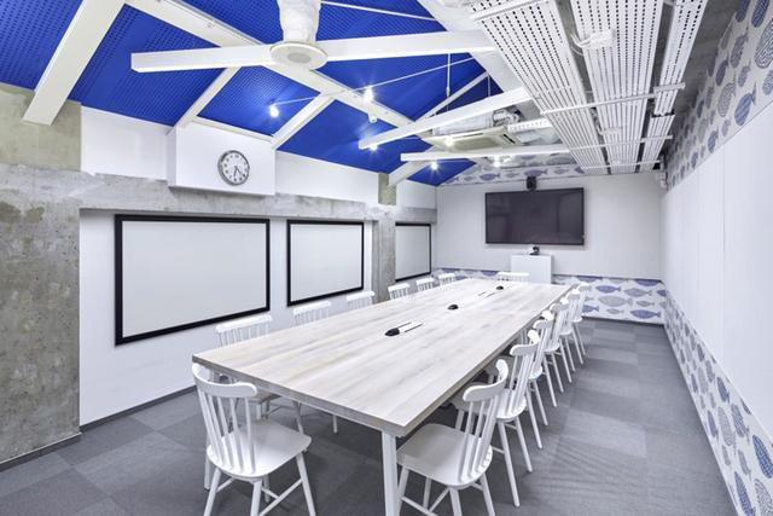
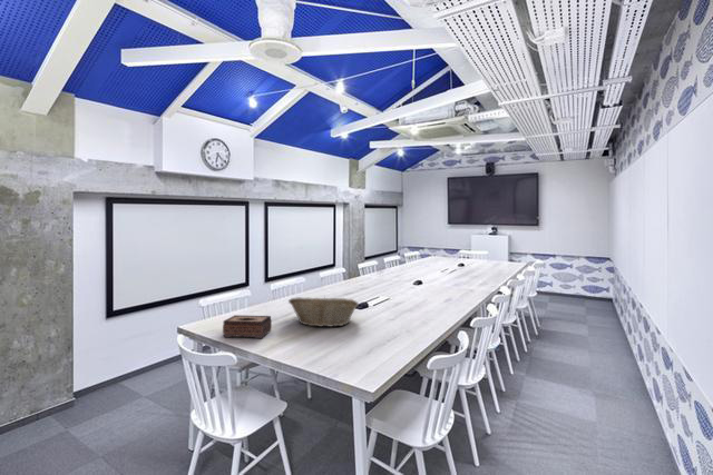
+ fruit basket (323, 307)
+ tissue box (247, 326)
